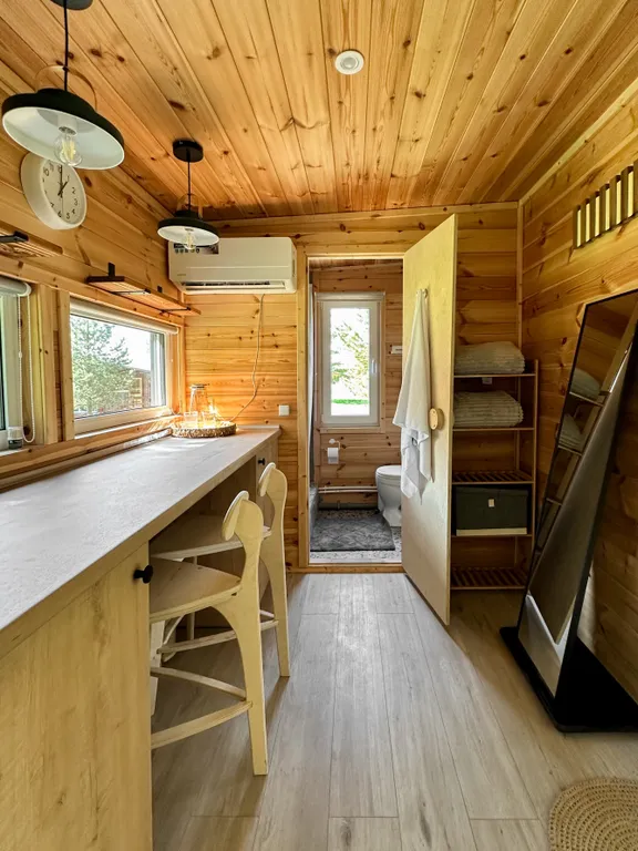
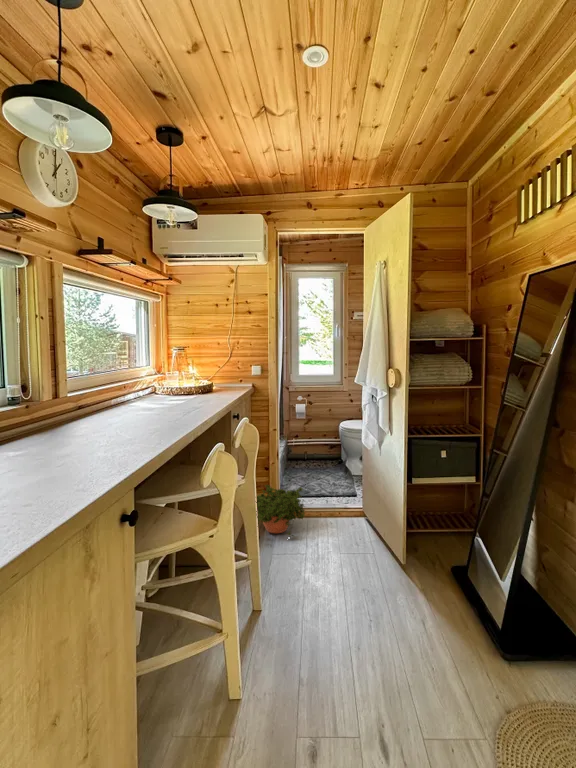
+ potted plant (276, 509)
